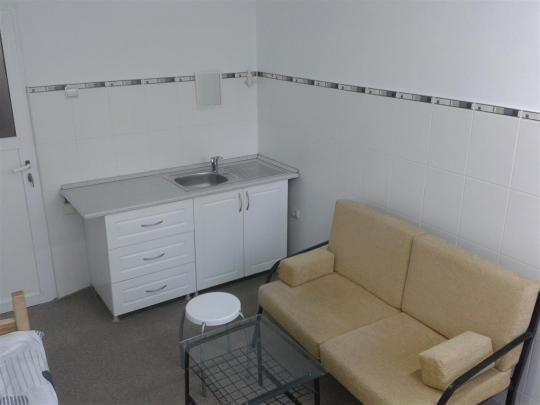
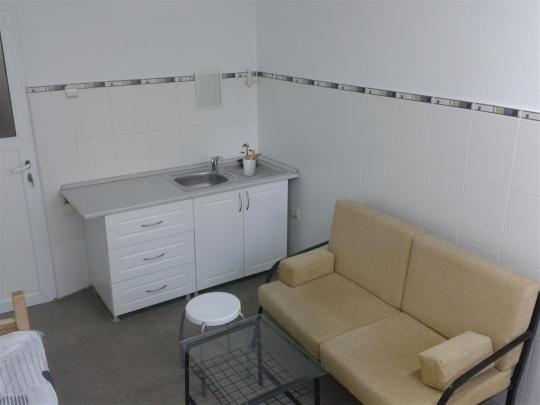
+ terrarium (247, 147)
+ utensil holder (252, 163)
